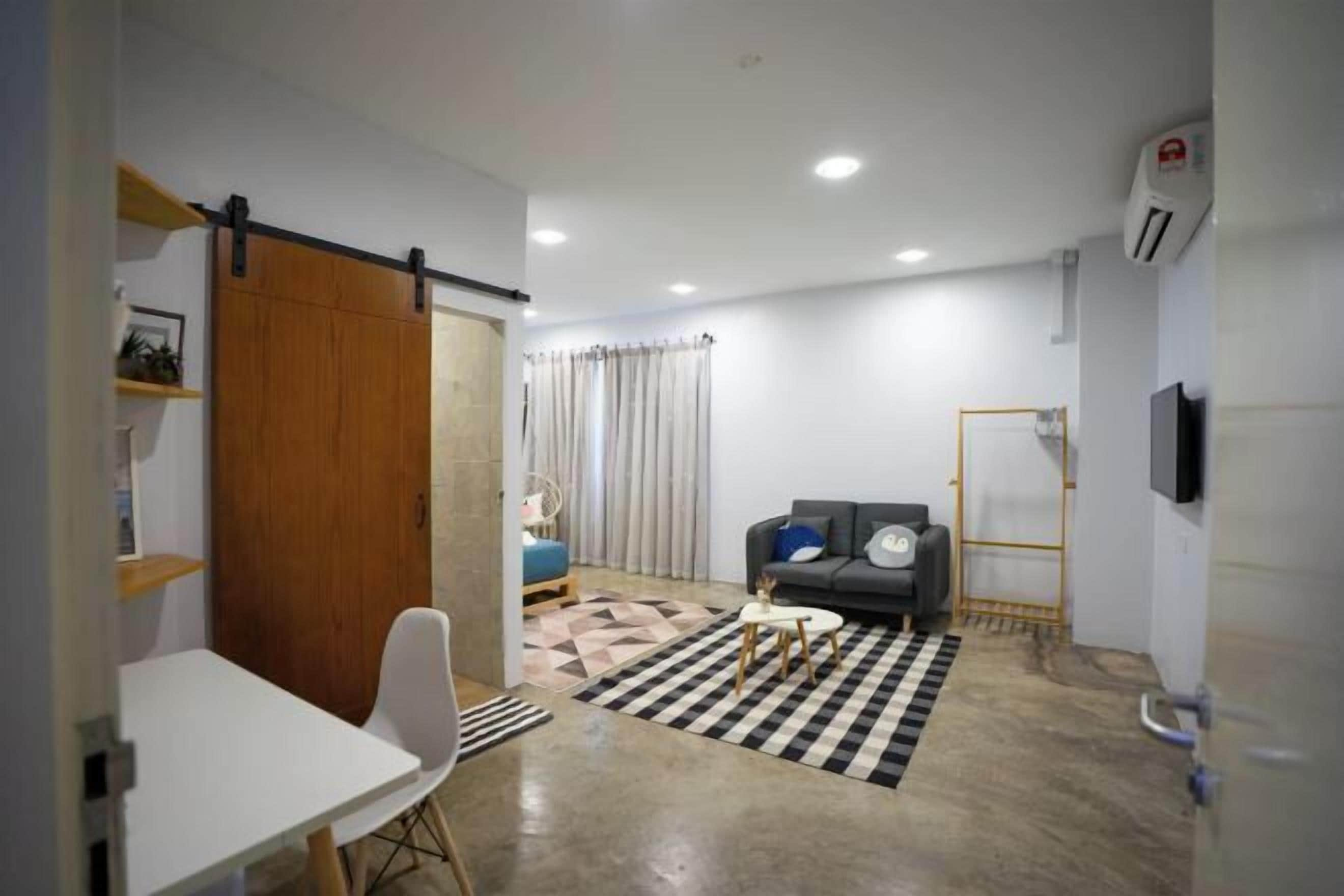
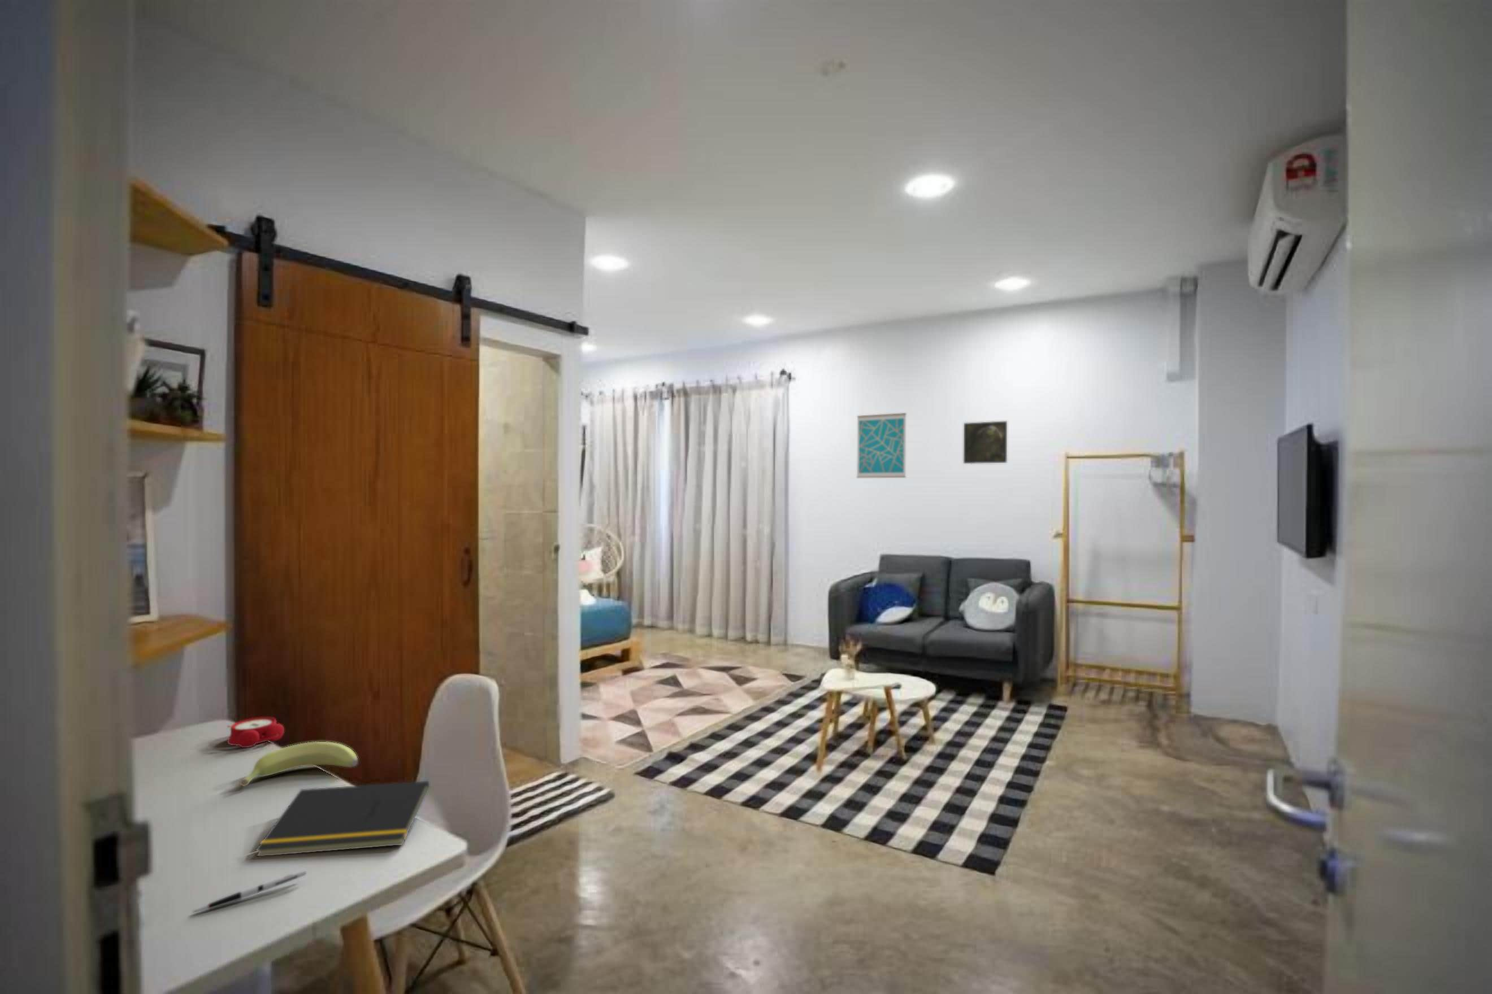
+ wall art (880, 446)
+ notepad (350, 815)
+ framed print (985, 443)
+ pen (252, 891)
+ alarm clock (256, 732)
+ banana (298, 762)
